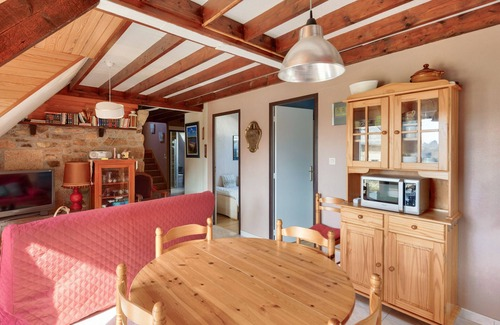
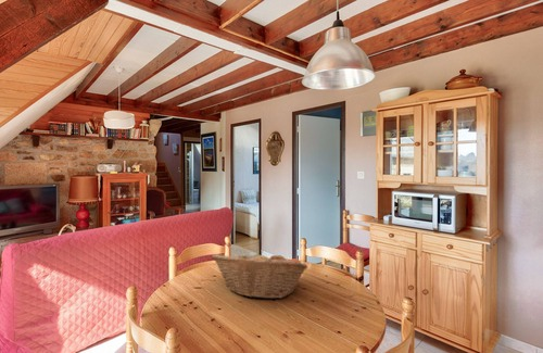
+ fruit basket (258, 268)
